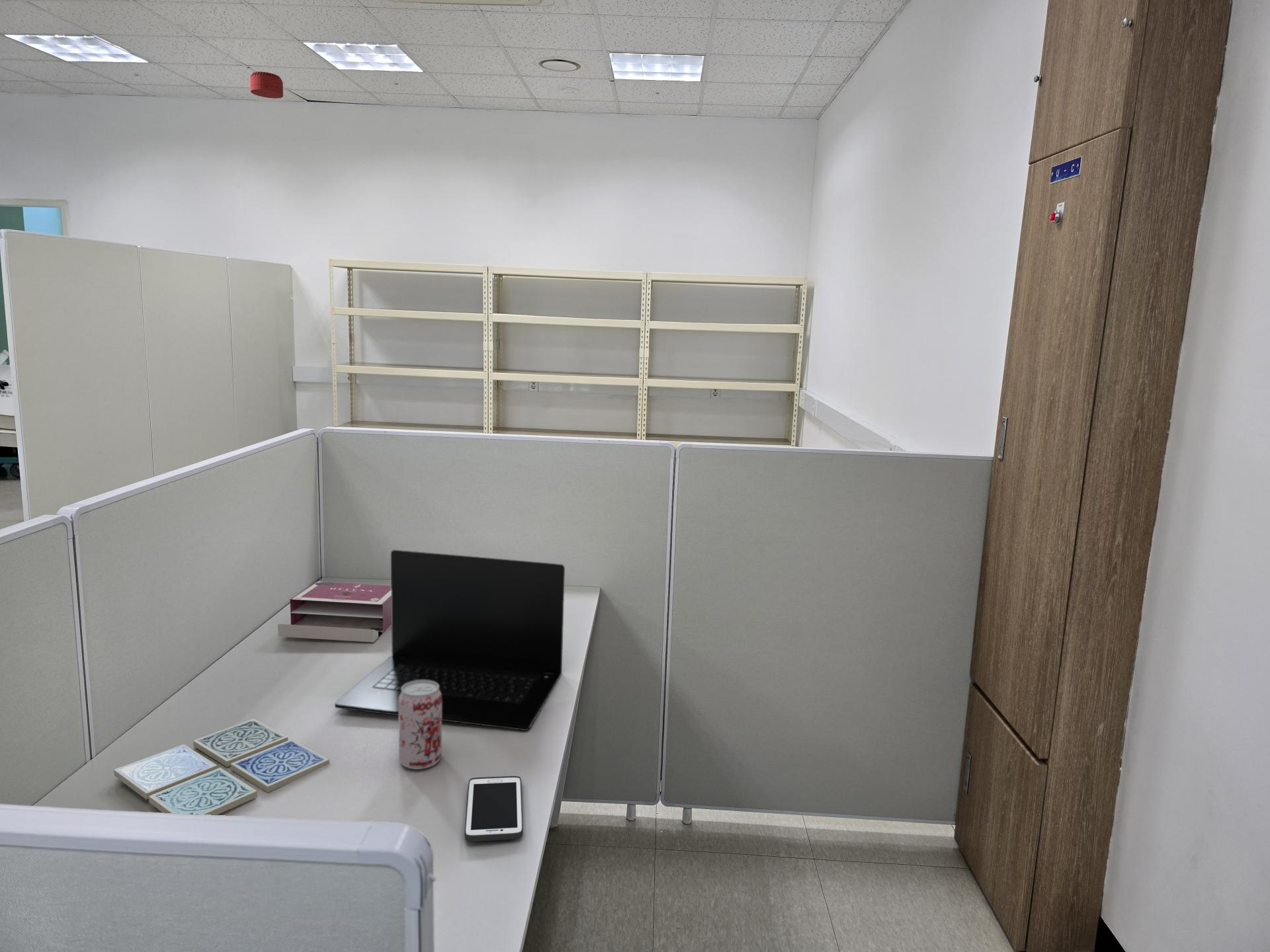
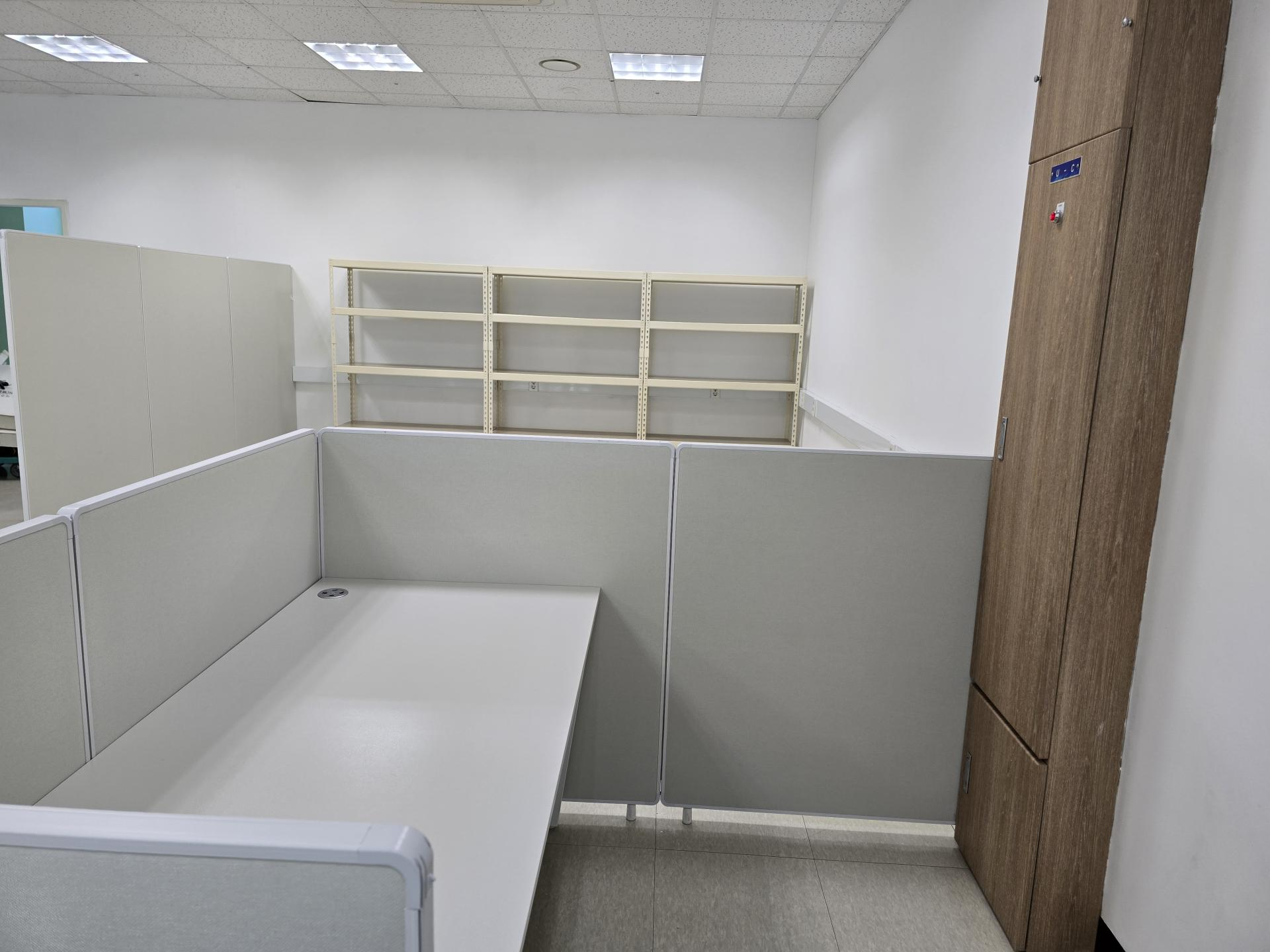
- laptop (454, 633)
- drink coaster (222, 769)
- book (348, 606)
- cell phone (494, 807)
- smoke detector (267, 84)
- beverage can (420, 723)
